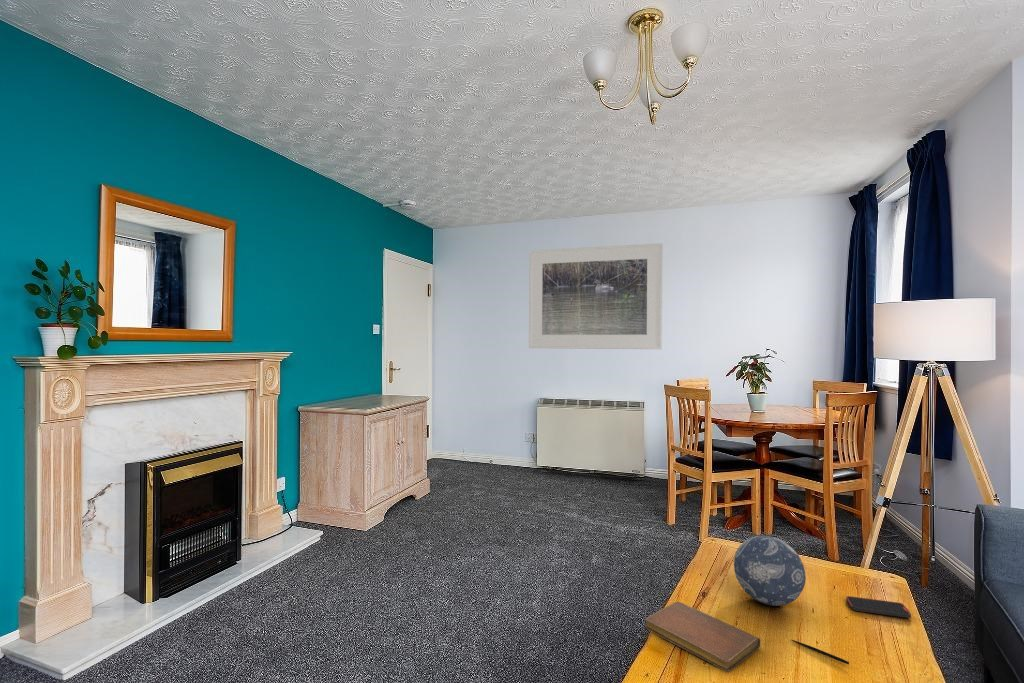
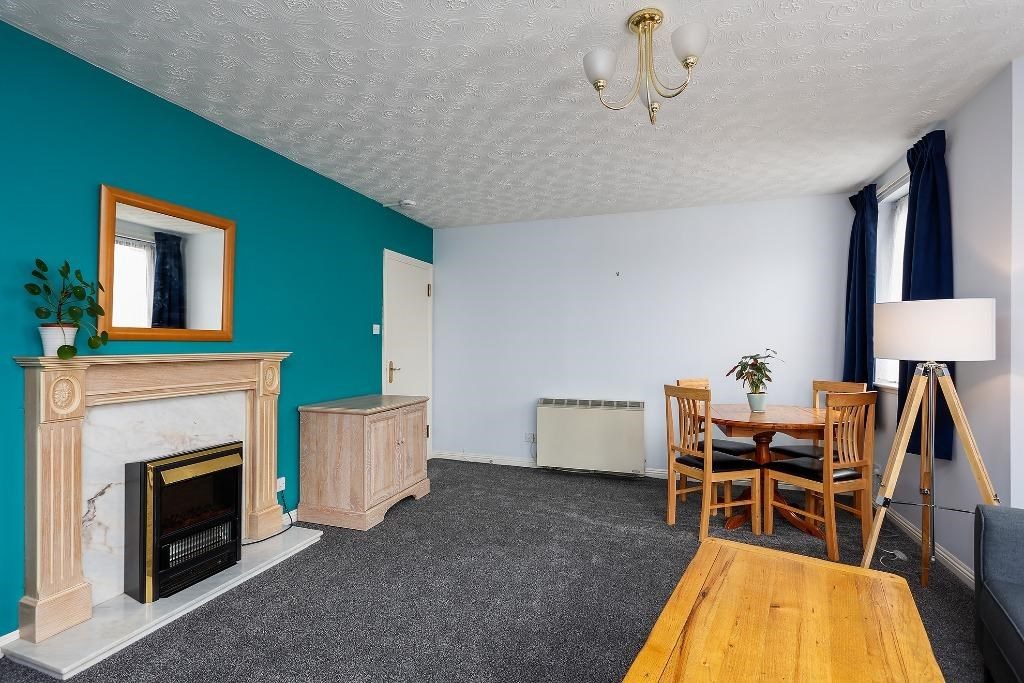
- pen (818, 650)
- decorative ball (768, 569)
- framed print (592, 298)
- smartphone (877, 606)
- notebook (700, 632)
